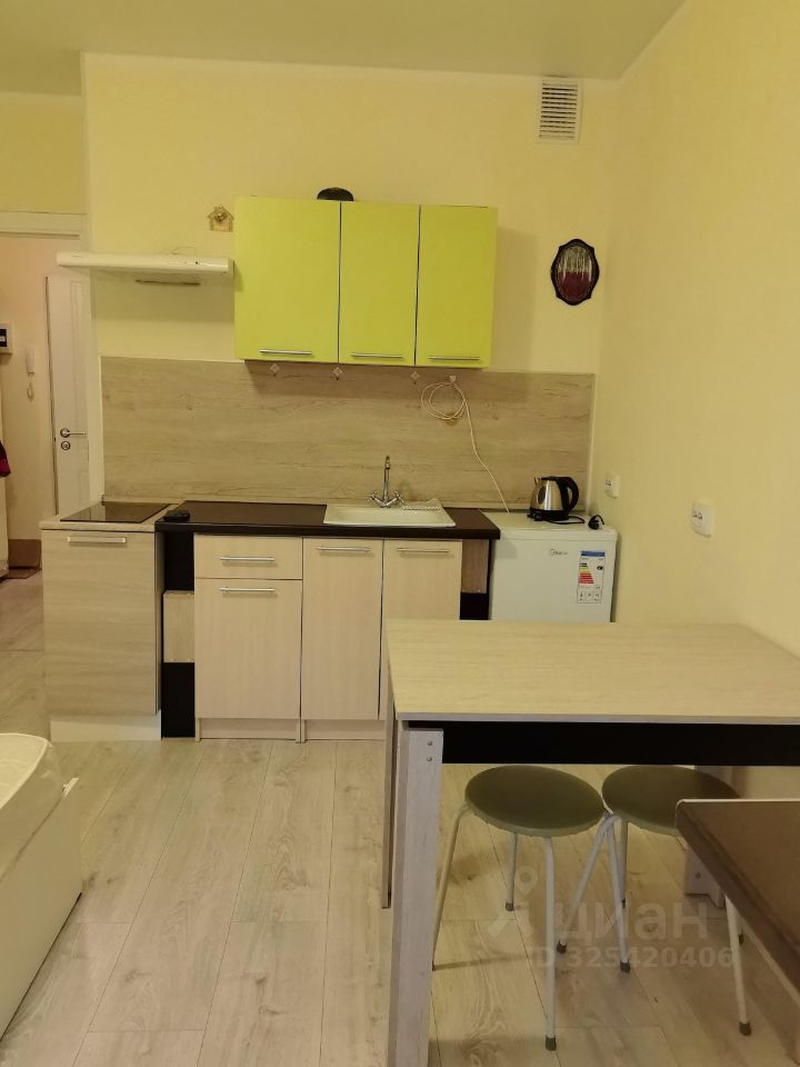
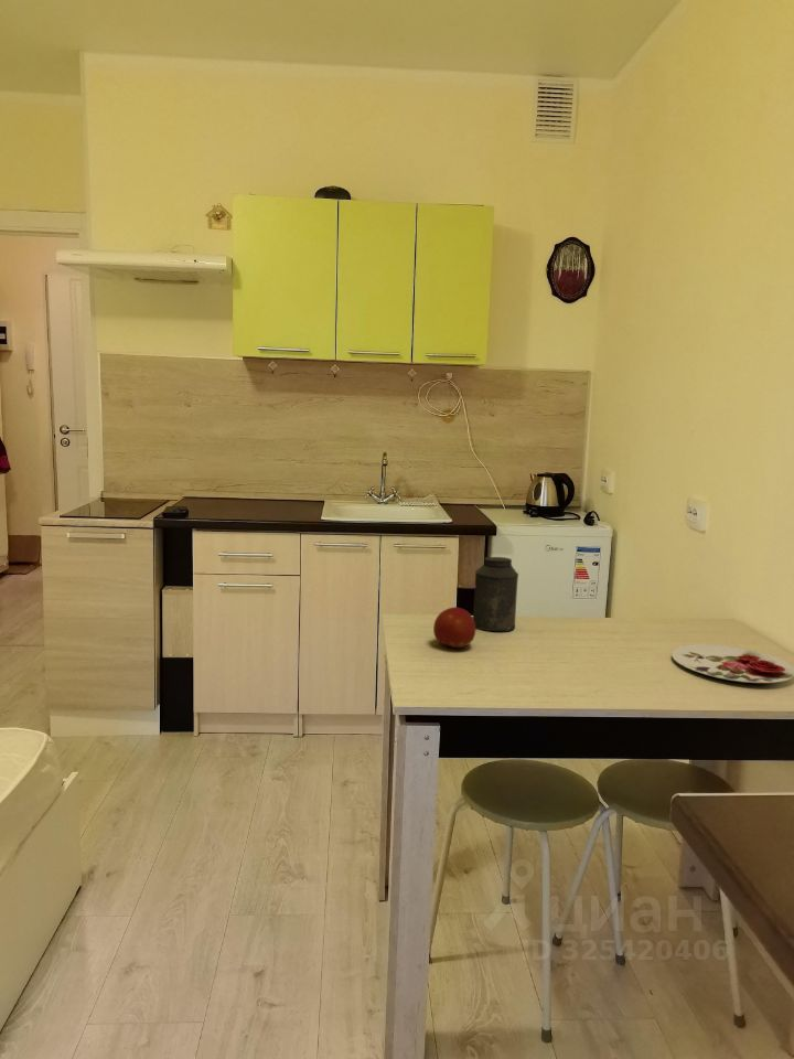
+ canister (495, 591)
+ fruit (454, 627)
+ plate (732, 661)
